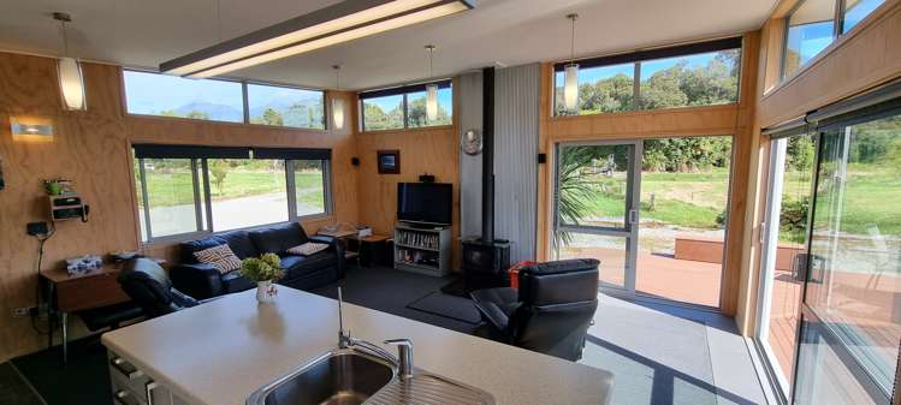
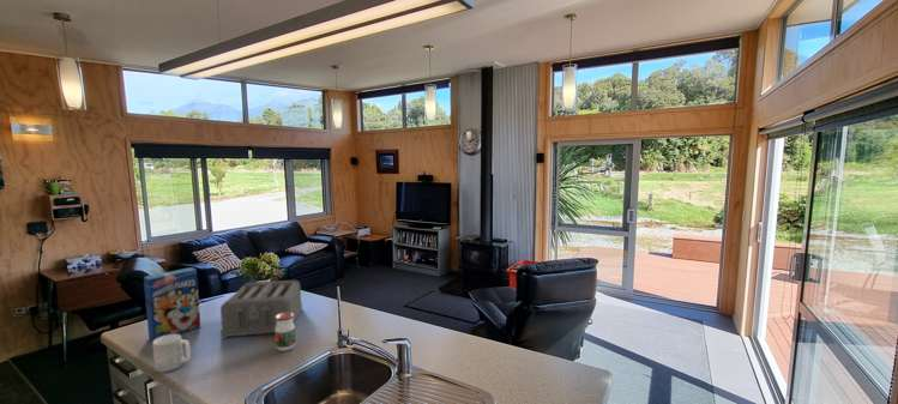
+ mug (171, 351)
+ jar (284, 331)
+ toaster (263, 307)
+ cereal box (173, 302)
